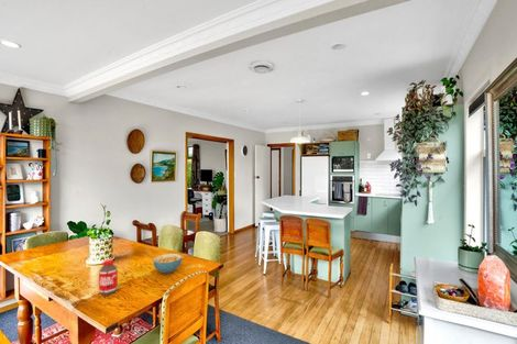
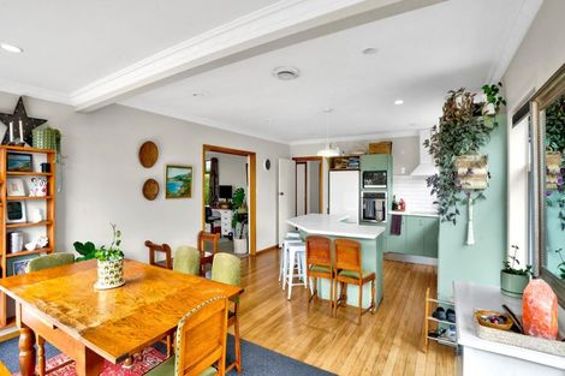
- cereal bowl (167, 265)
- bottle (108, 276)
